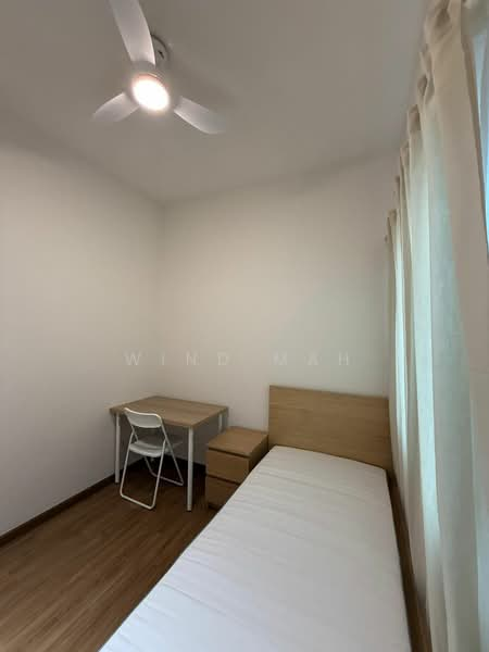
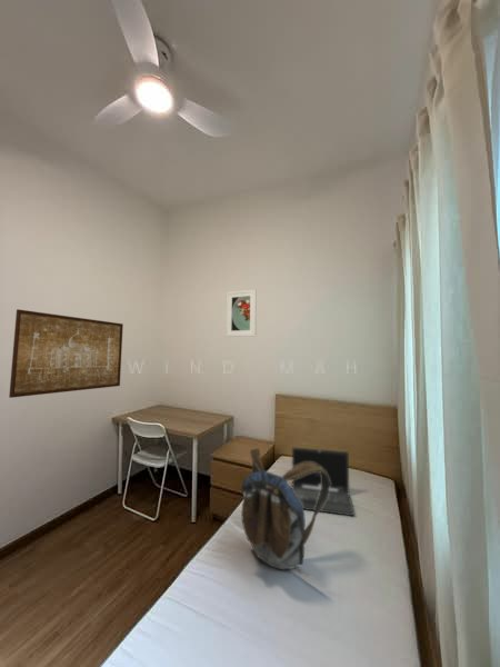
+ laptop (320, 478)
+ wall art (76, 354)
+ backpack (276, 509)
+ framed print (240, 313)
